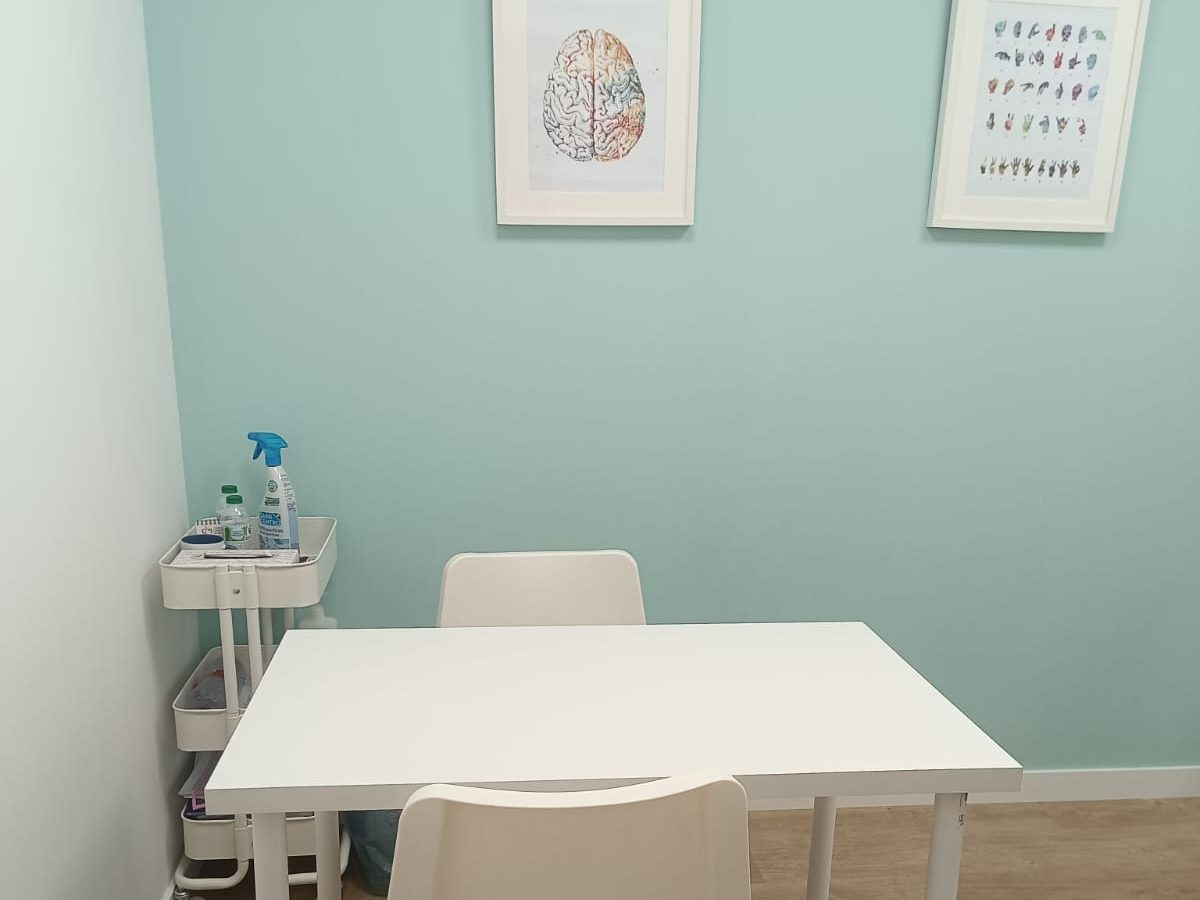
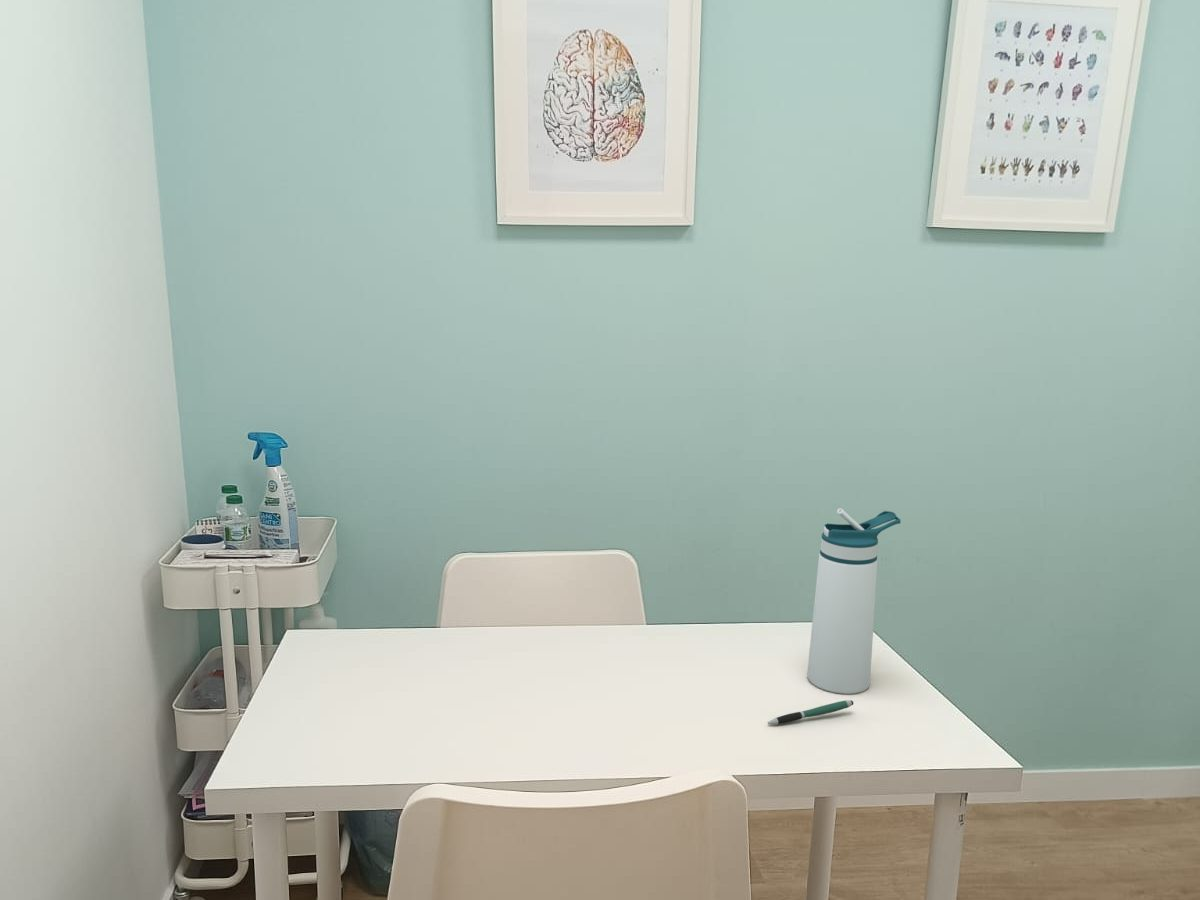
+ water bottle (851, 596)
+ pen (811, 712)
